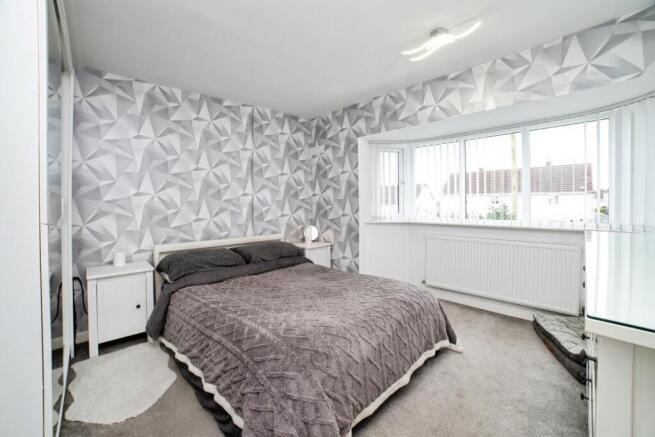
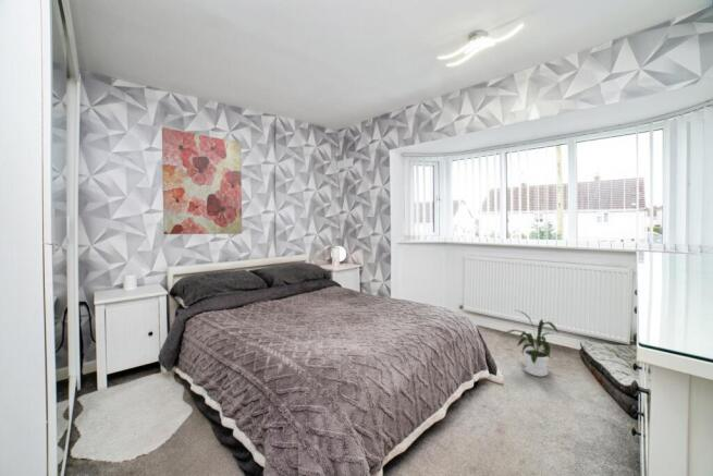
+ wall art (205, 184)
+ house plant (533, 343)
